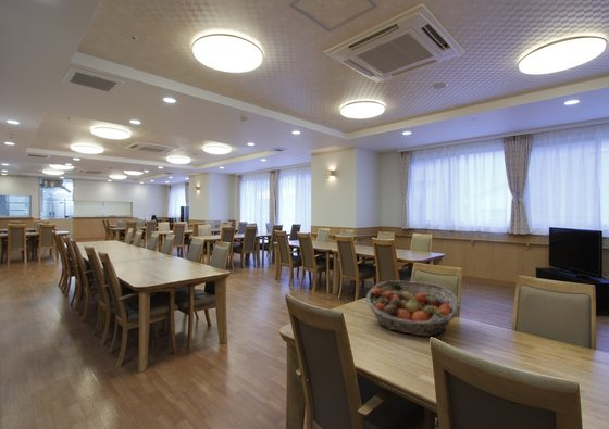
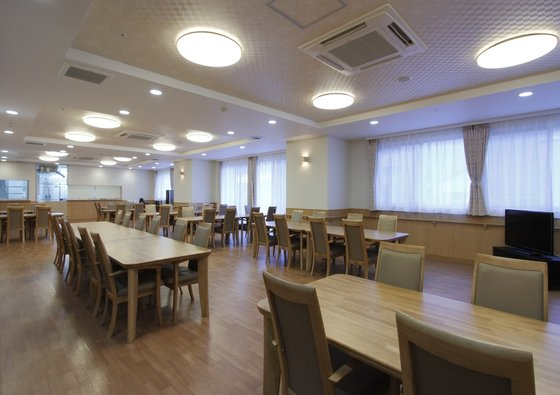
- fruit basket (410, 305)
